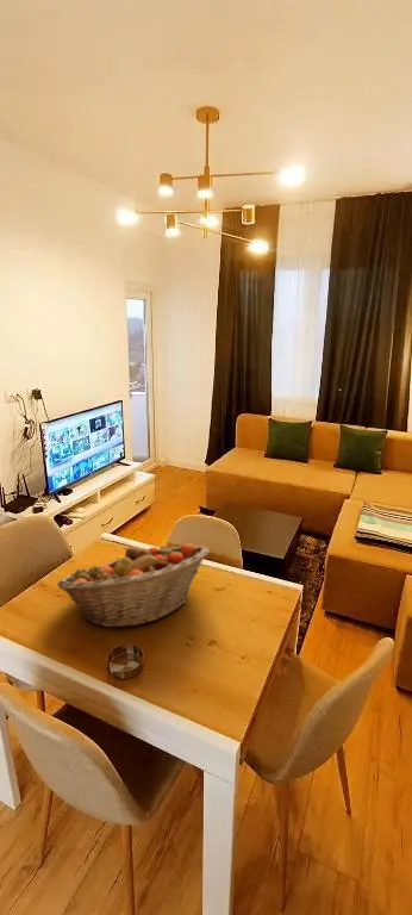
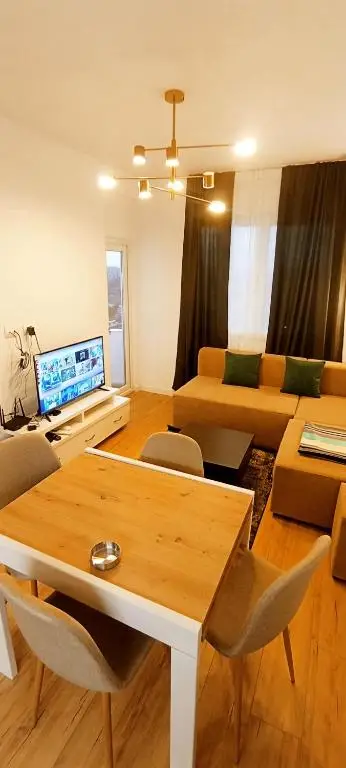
- fruit basket (137, 575)
